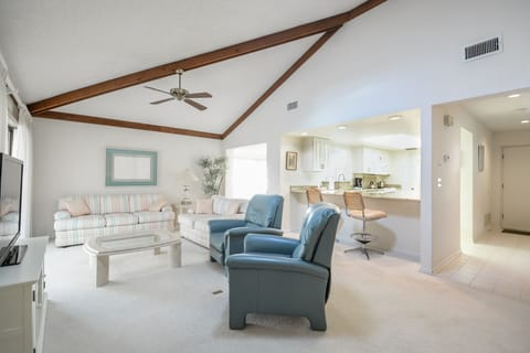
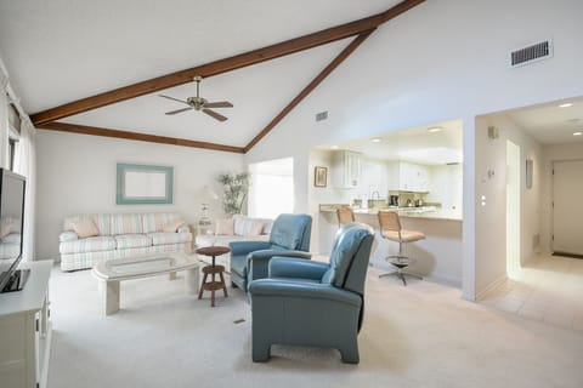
+ side table (213, 274)
